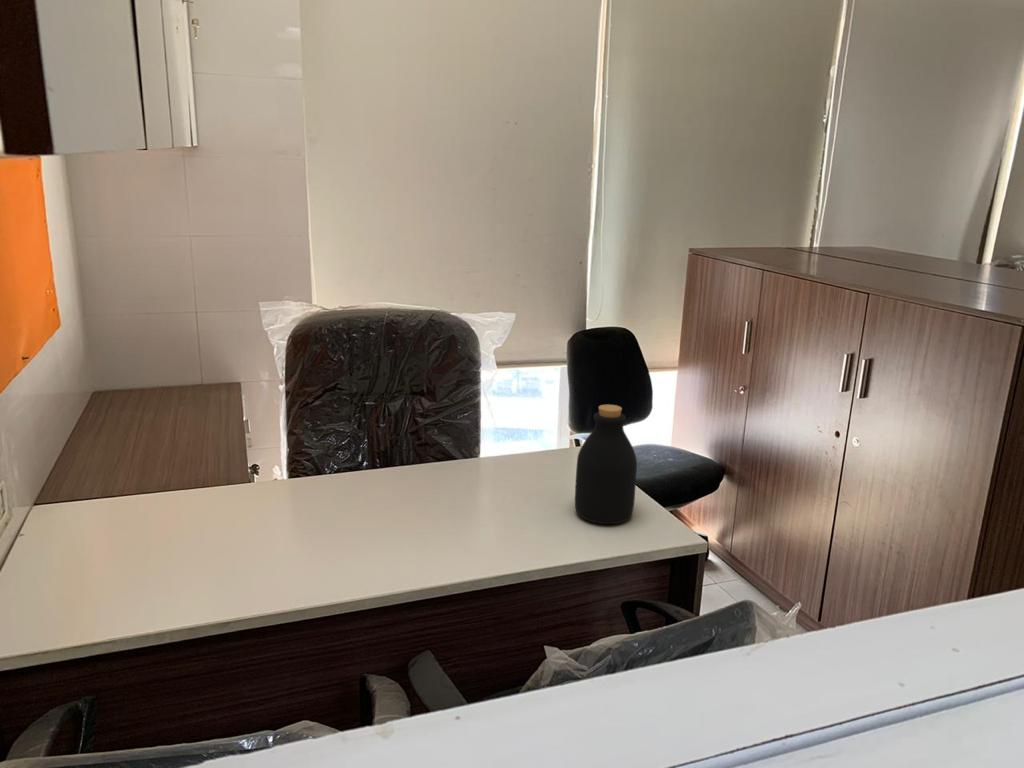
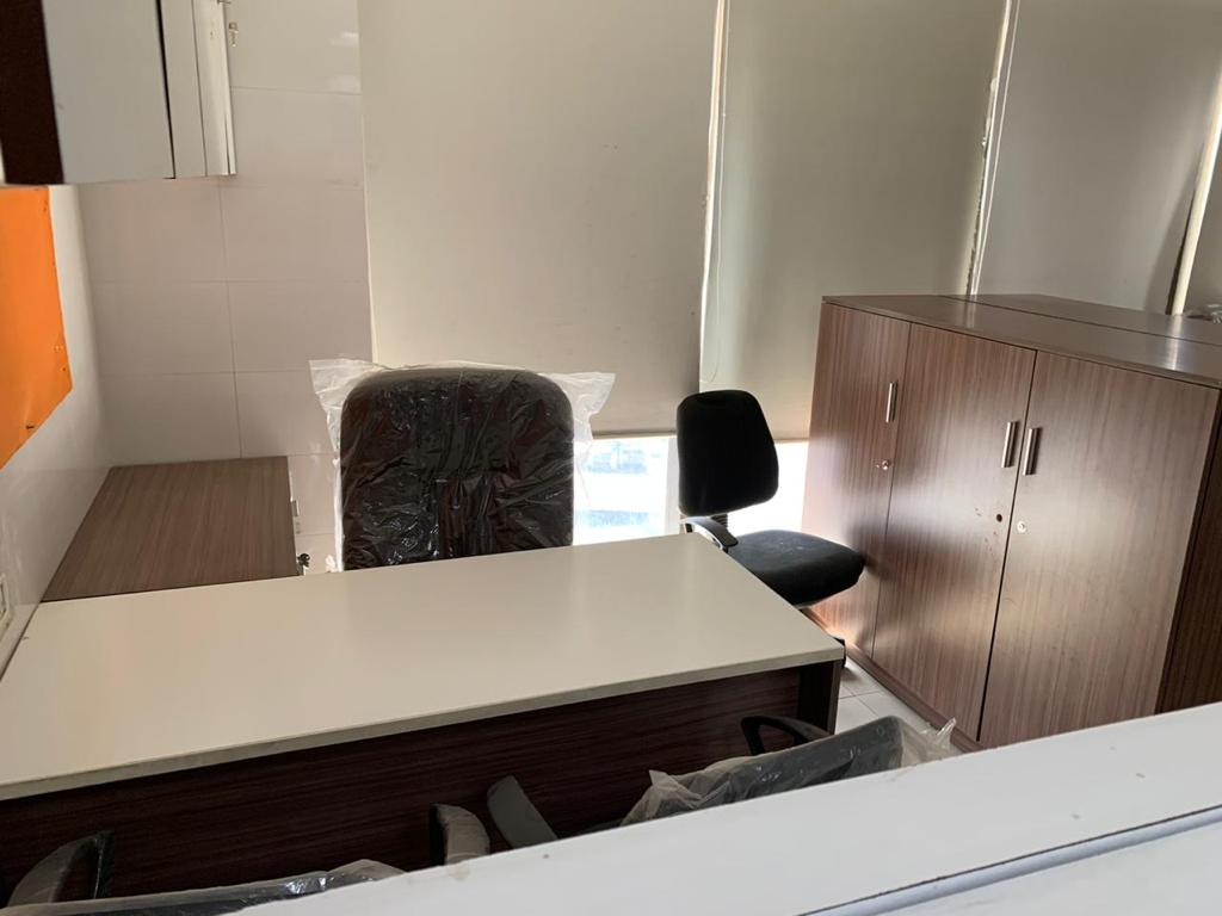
- bottle (606, 461)
